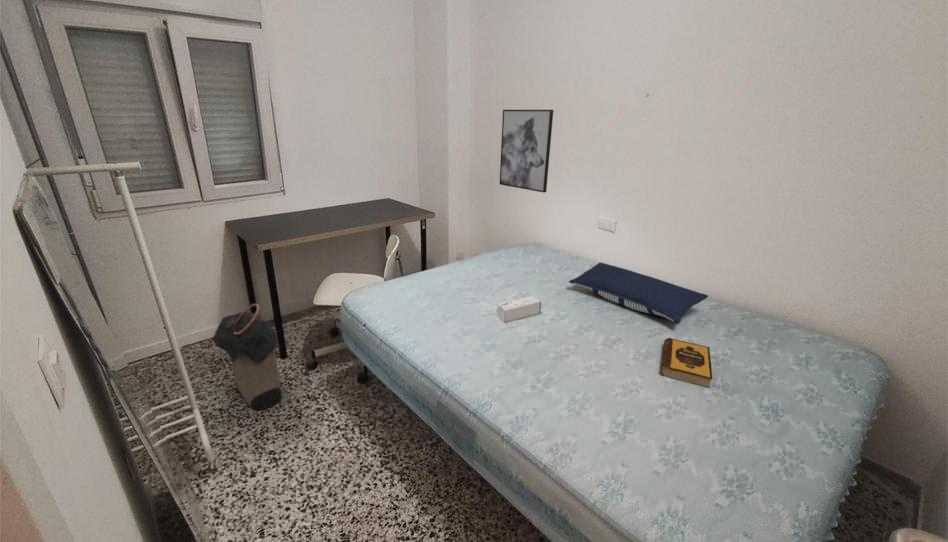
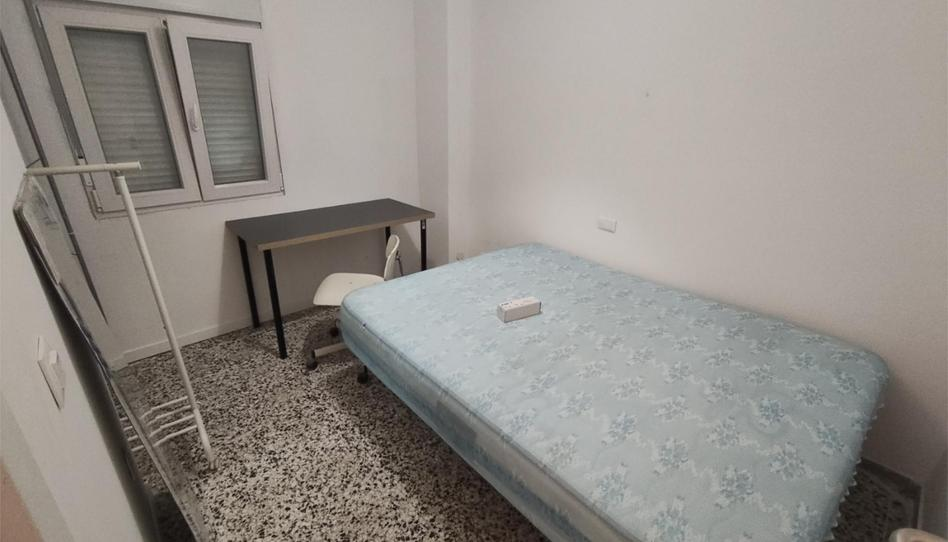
- pillow (633, 289)
- wall art (524, 150)
- laundry hamper (248, 349)
- hardback book (685, 360)
